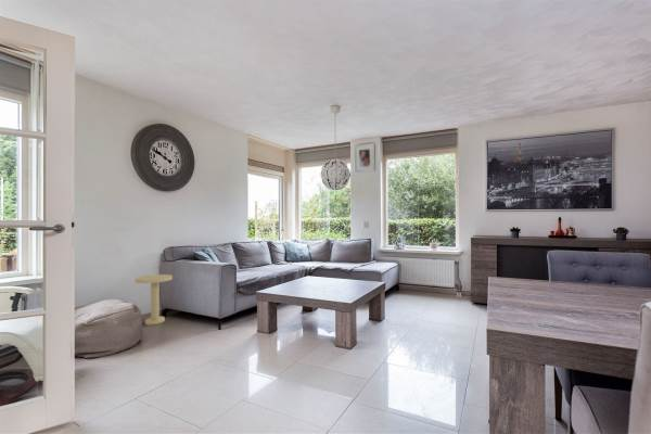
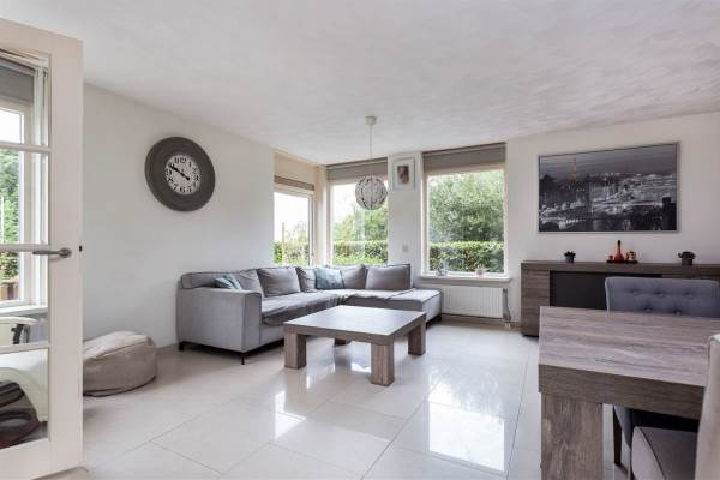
- side table (154, 299)
